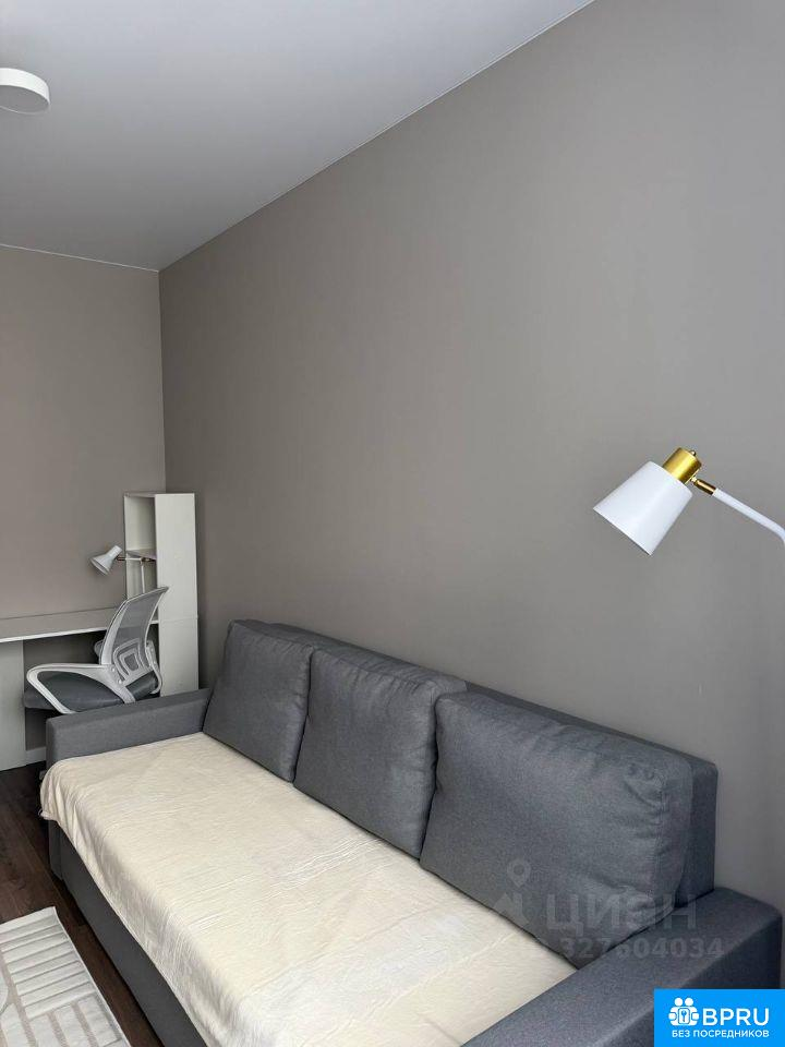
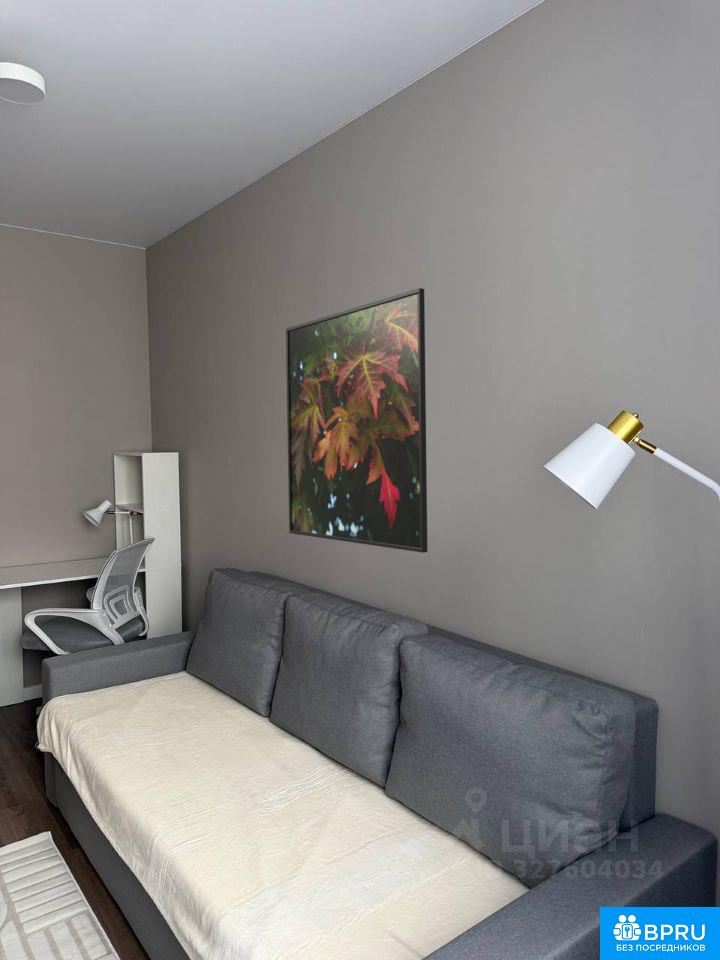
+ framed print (348, 426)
